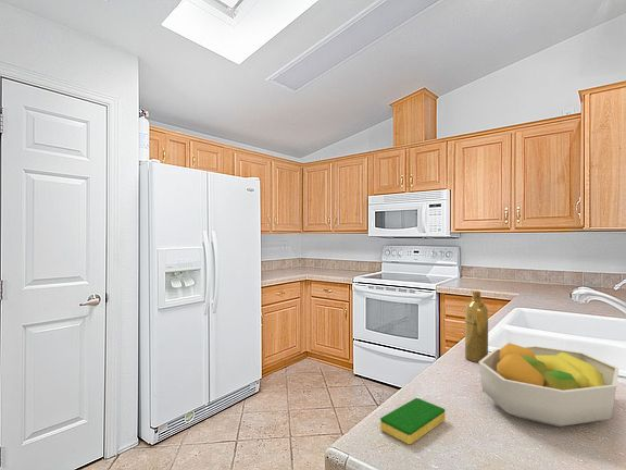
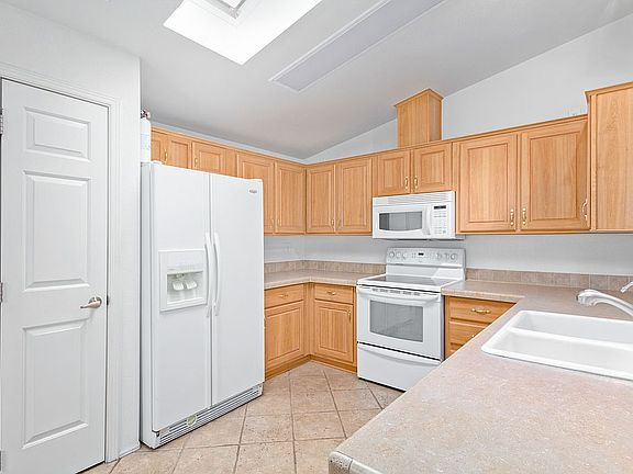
- dish sponge (413, 419)
- fruit bowl (547, 375)
- perfume bottle (476, 324)
